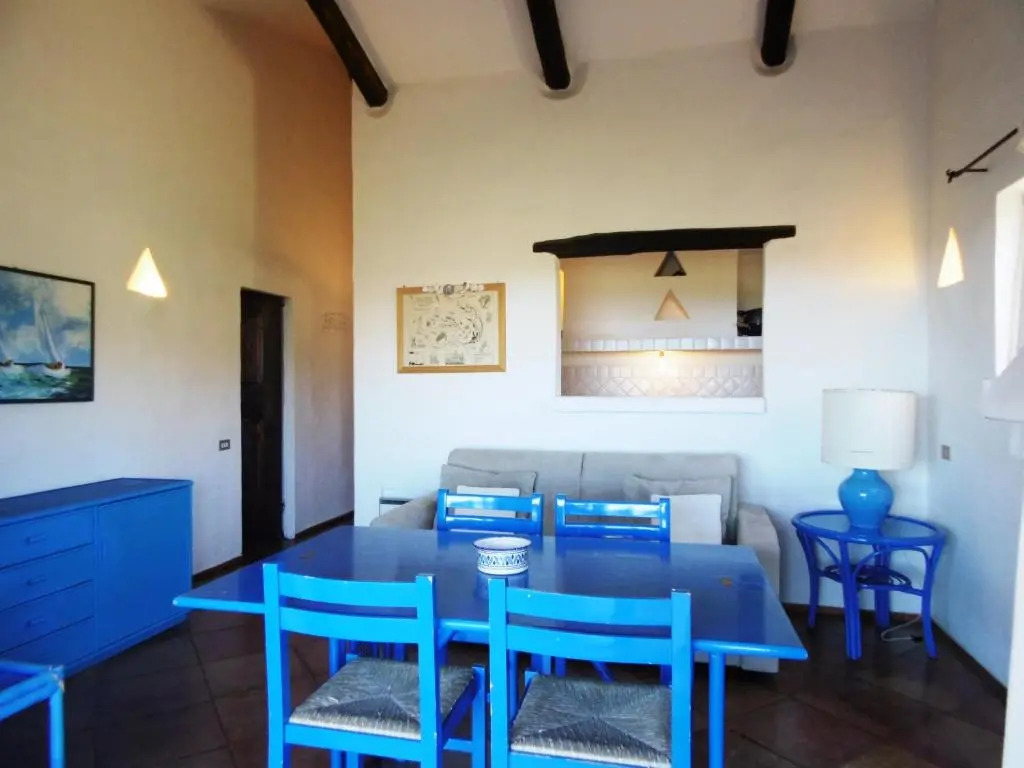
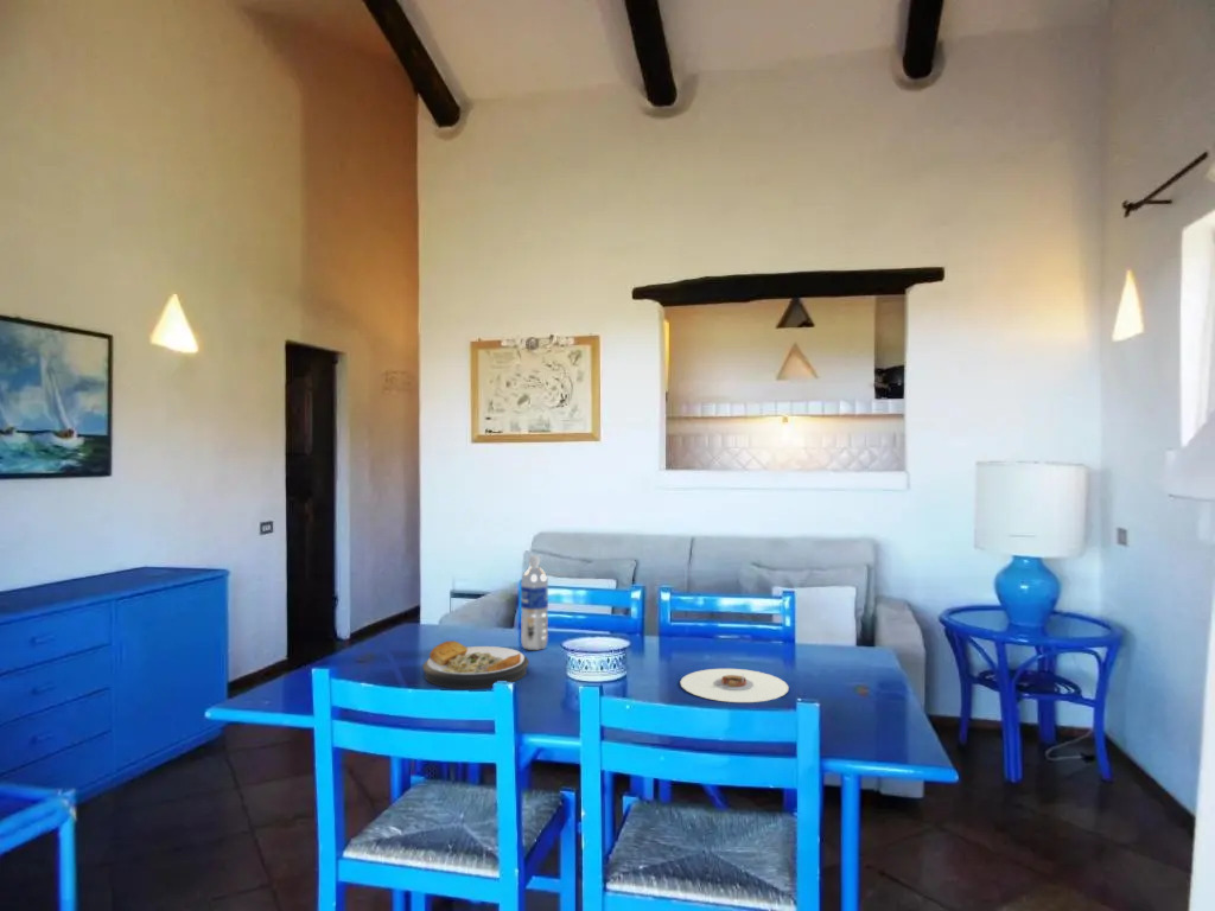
+ plate (733, 679)
+ plate (476, 662)
+ water bottle (534, 601)
